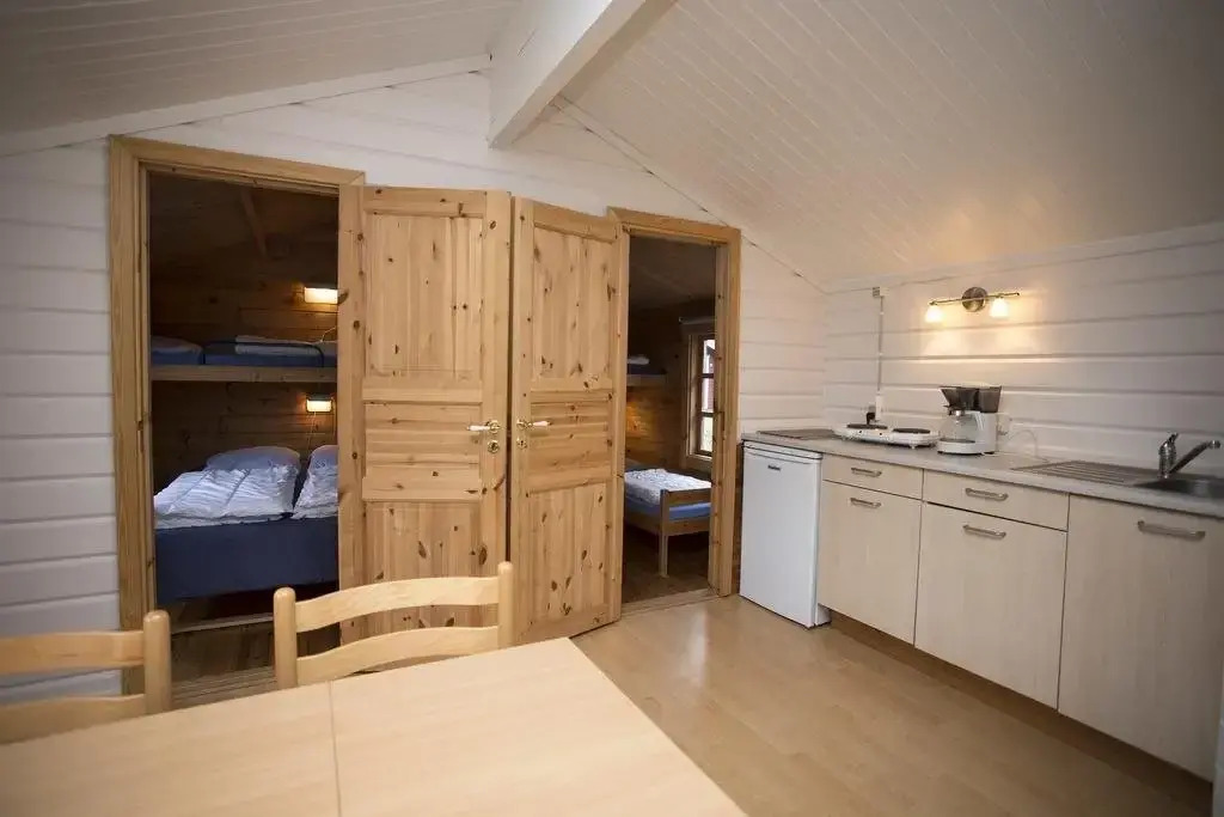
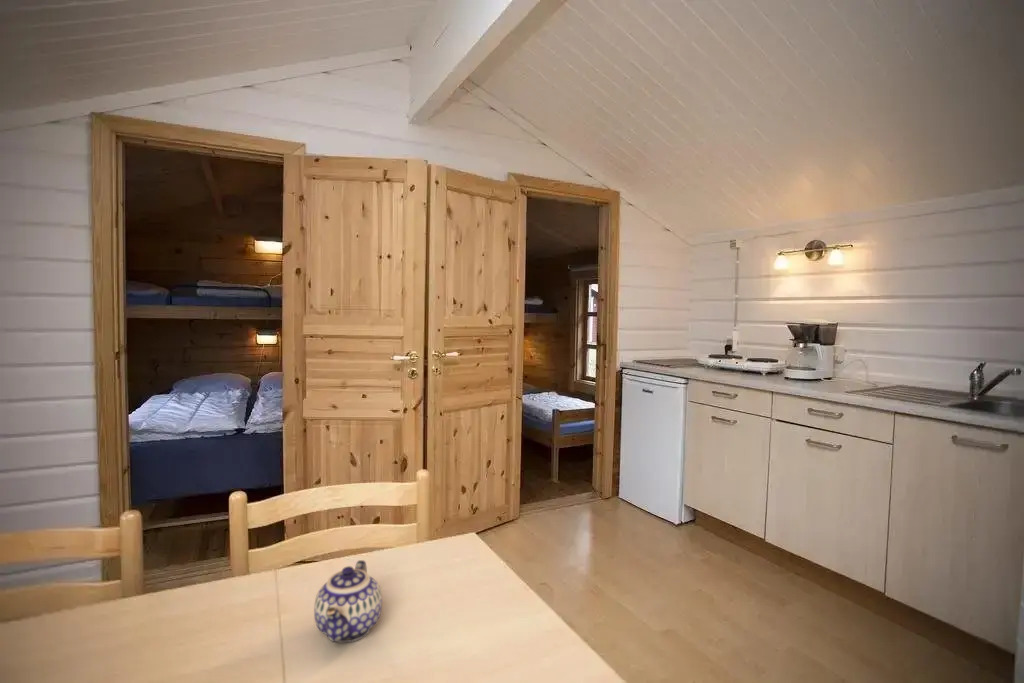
+ teapot (348, 598)
